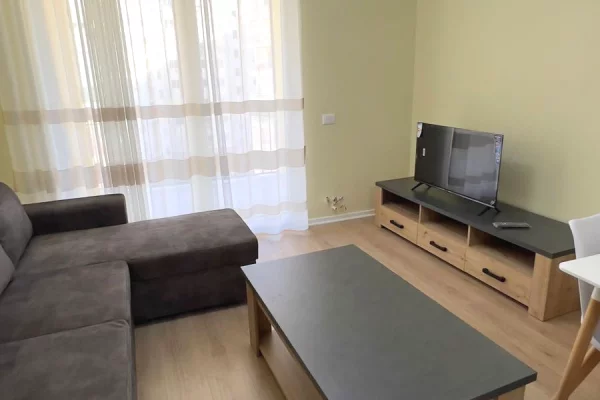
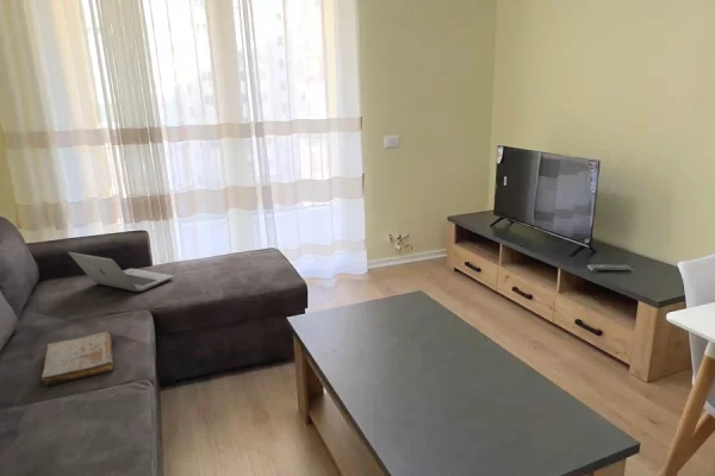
+ book (79, 356)
+ laptop (119, 268)
